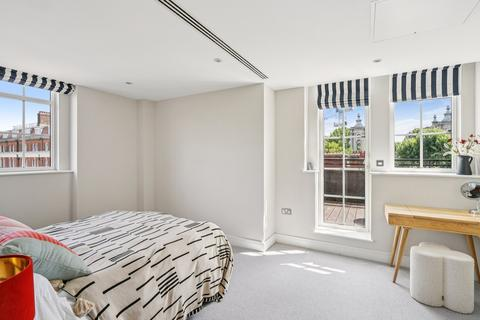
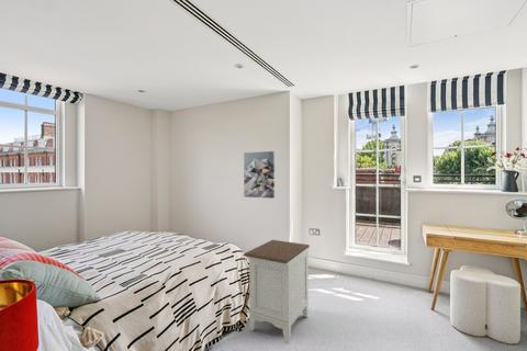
+ wall art (258, 174)
+ nightstand (278, 285)
